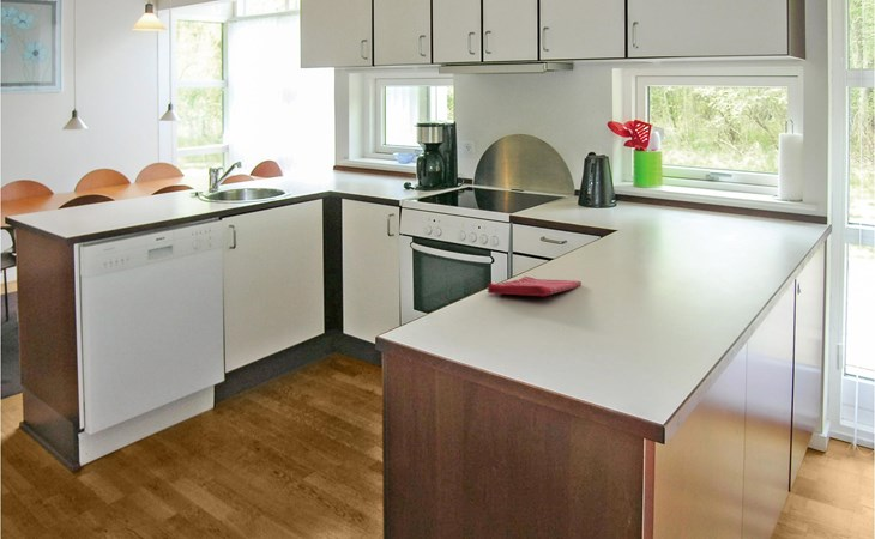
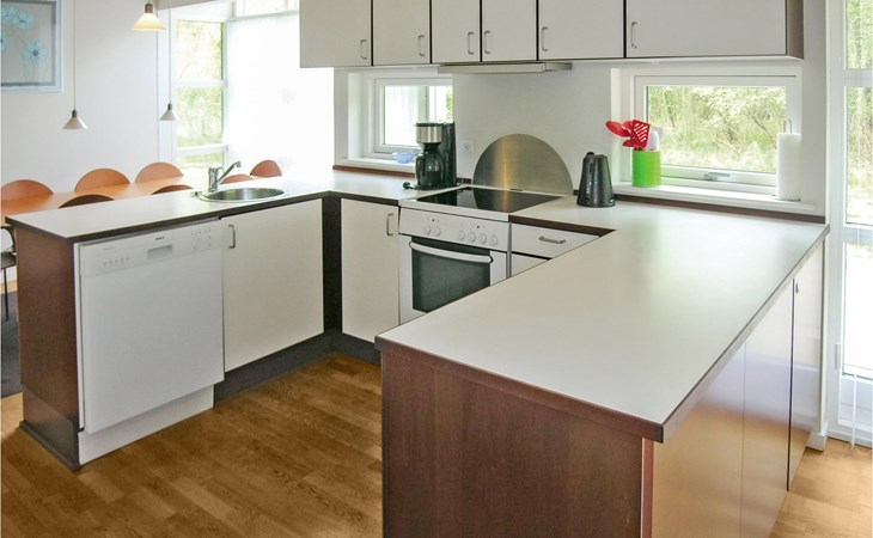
- dish towel (535, 285)
